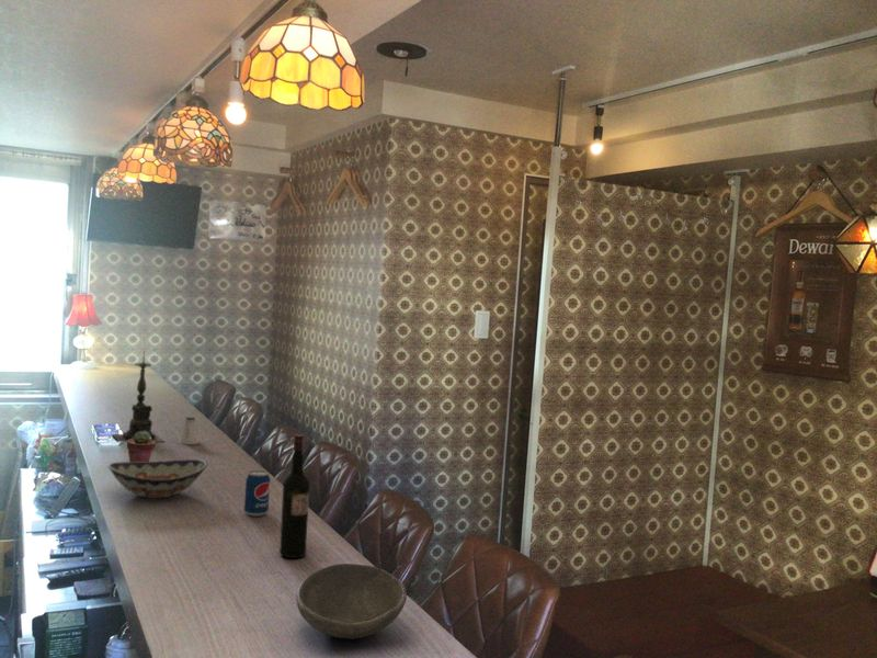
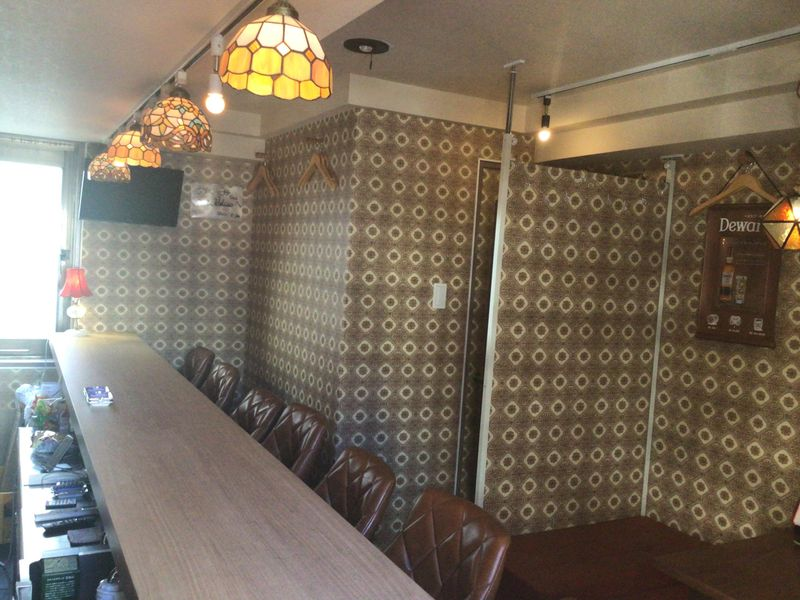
- beverage can (257, 492)
- candle holder (139, 395)
- bowl (351, 606)
- wine bottle (296, 495)
- potted succulent (140, 447)
- saltshaker (190, 430)
- decorative bowl (158, 478)
